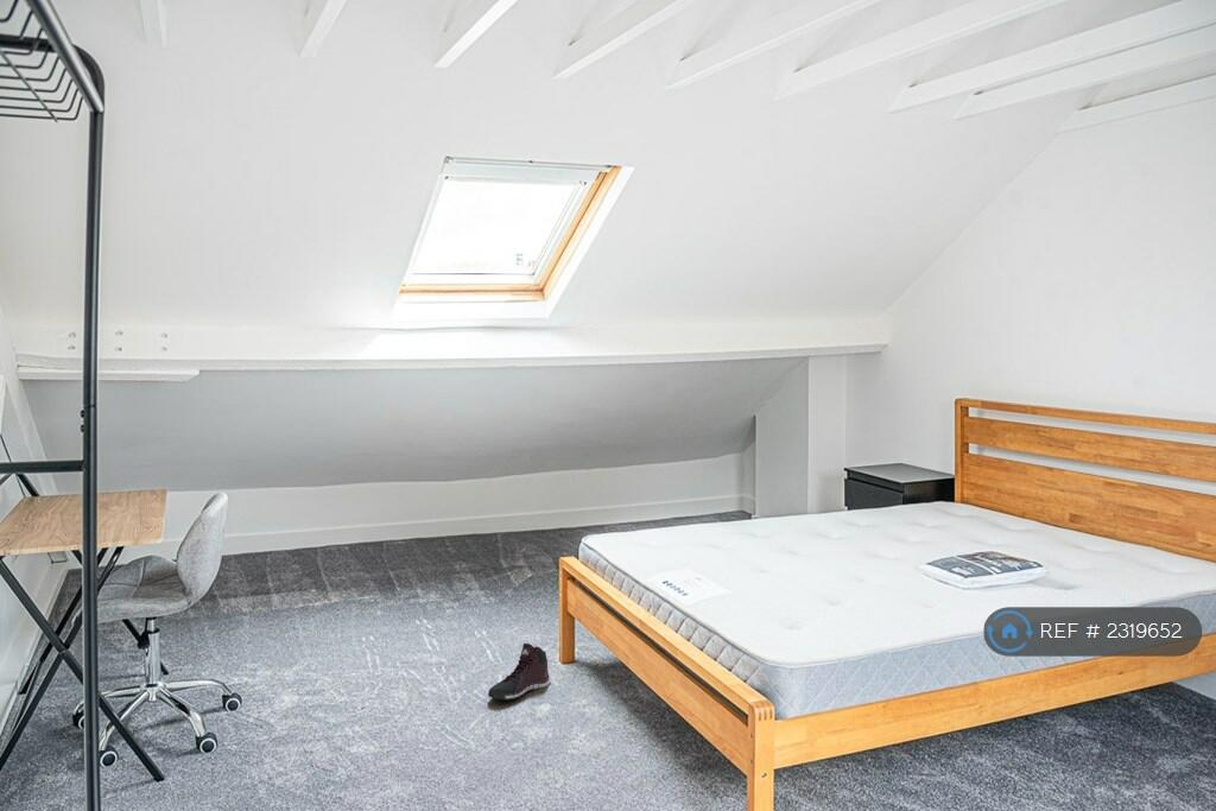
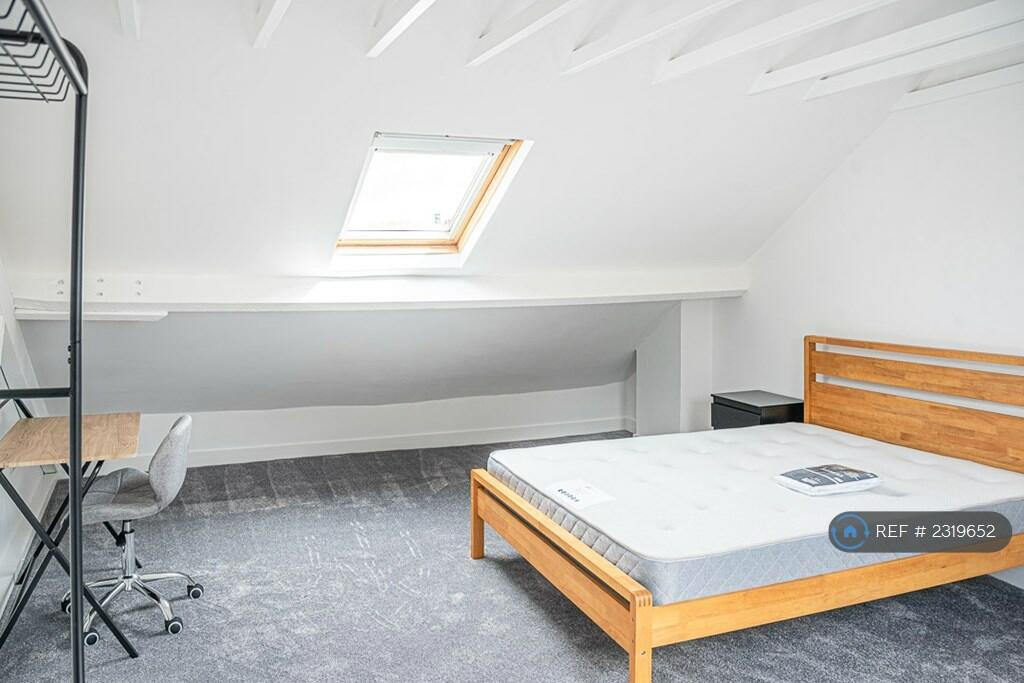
- sneaker (518, 669)
